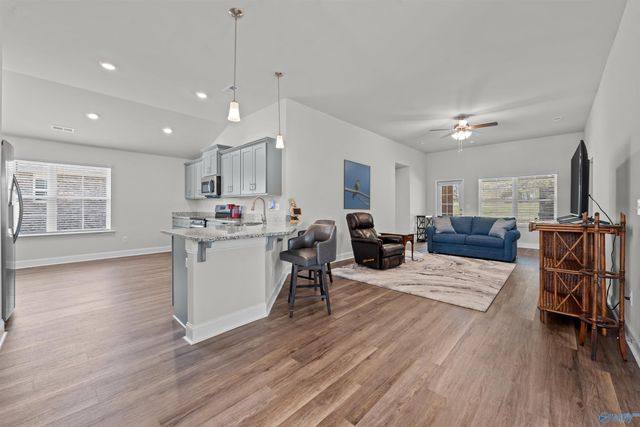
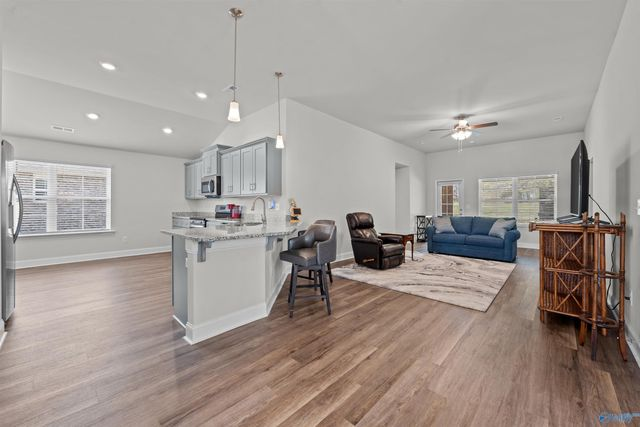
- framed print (357, 186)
